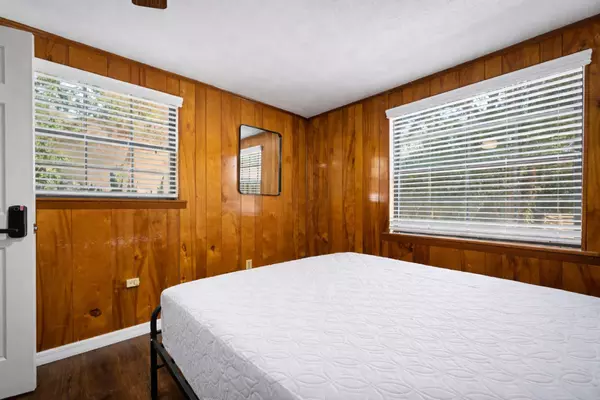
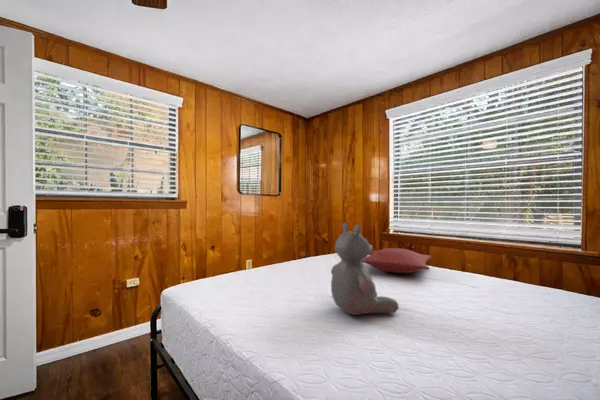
+ pillow (396, 259)
+ teddy bear (362, 266)
